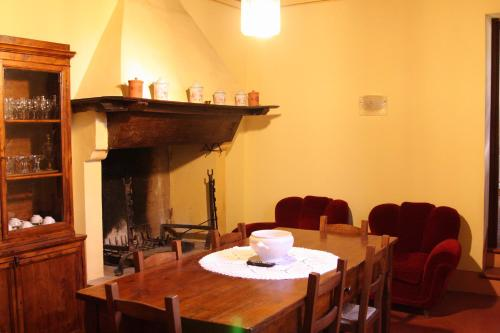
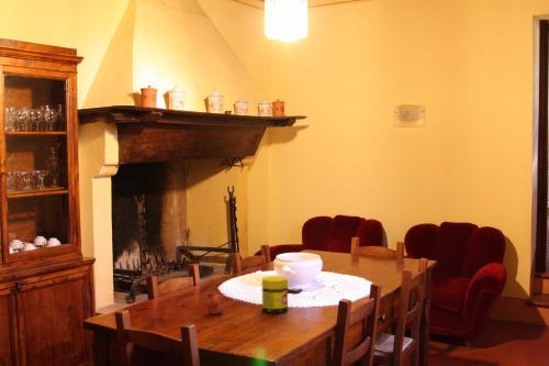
+ jar (274, 293)
+ fruit (215, 302)
